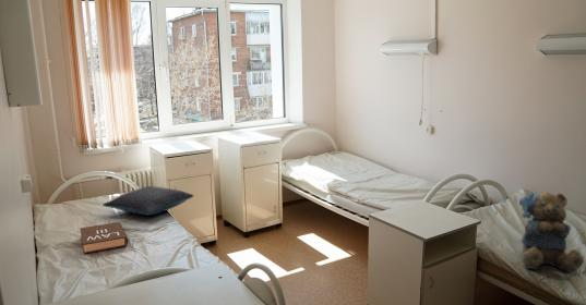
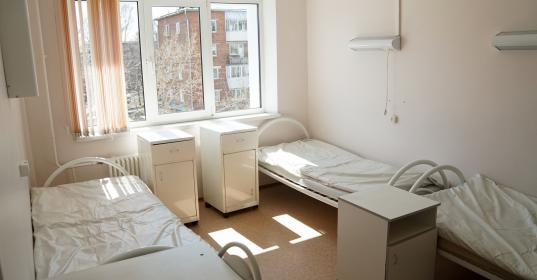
- teddy bear (549, 230)
- book (104, 236)
- pillow (148, 199)
